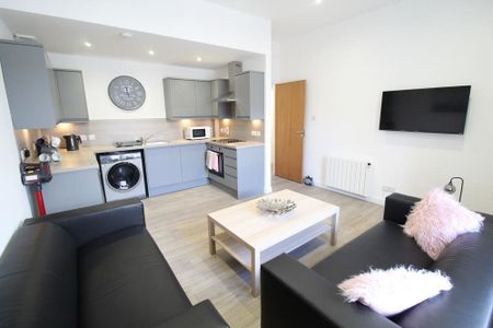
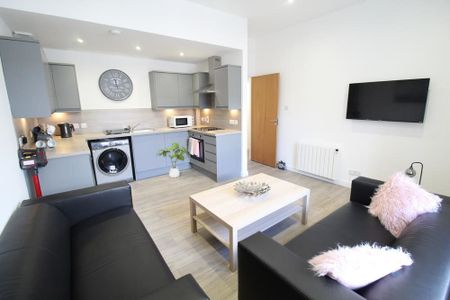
+ house plant (176, 159)
